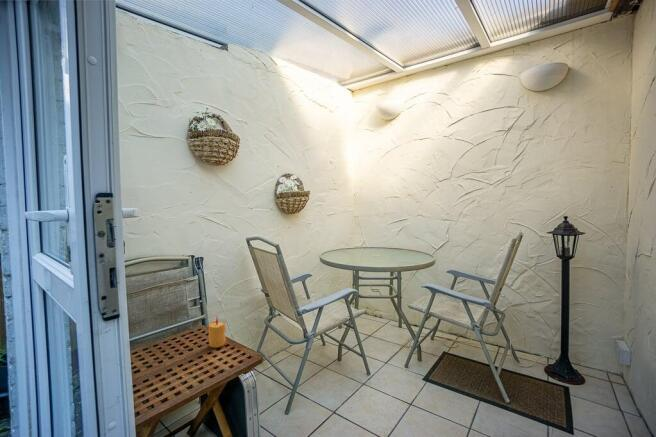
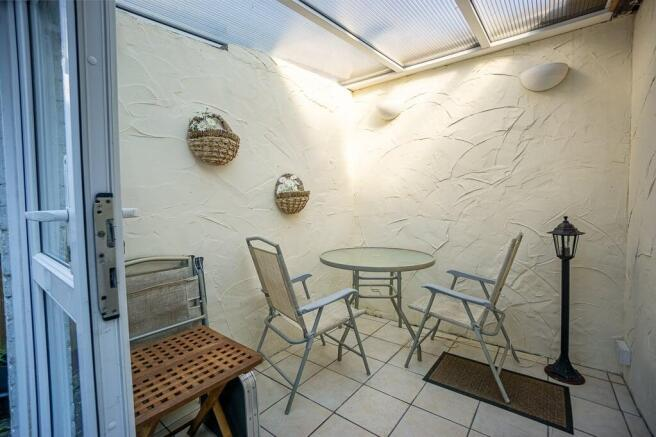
- candle (217, 329)
